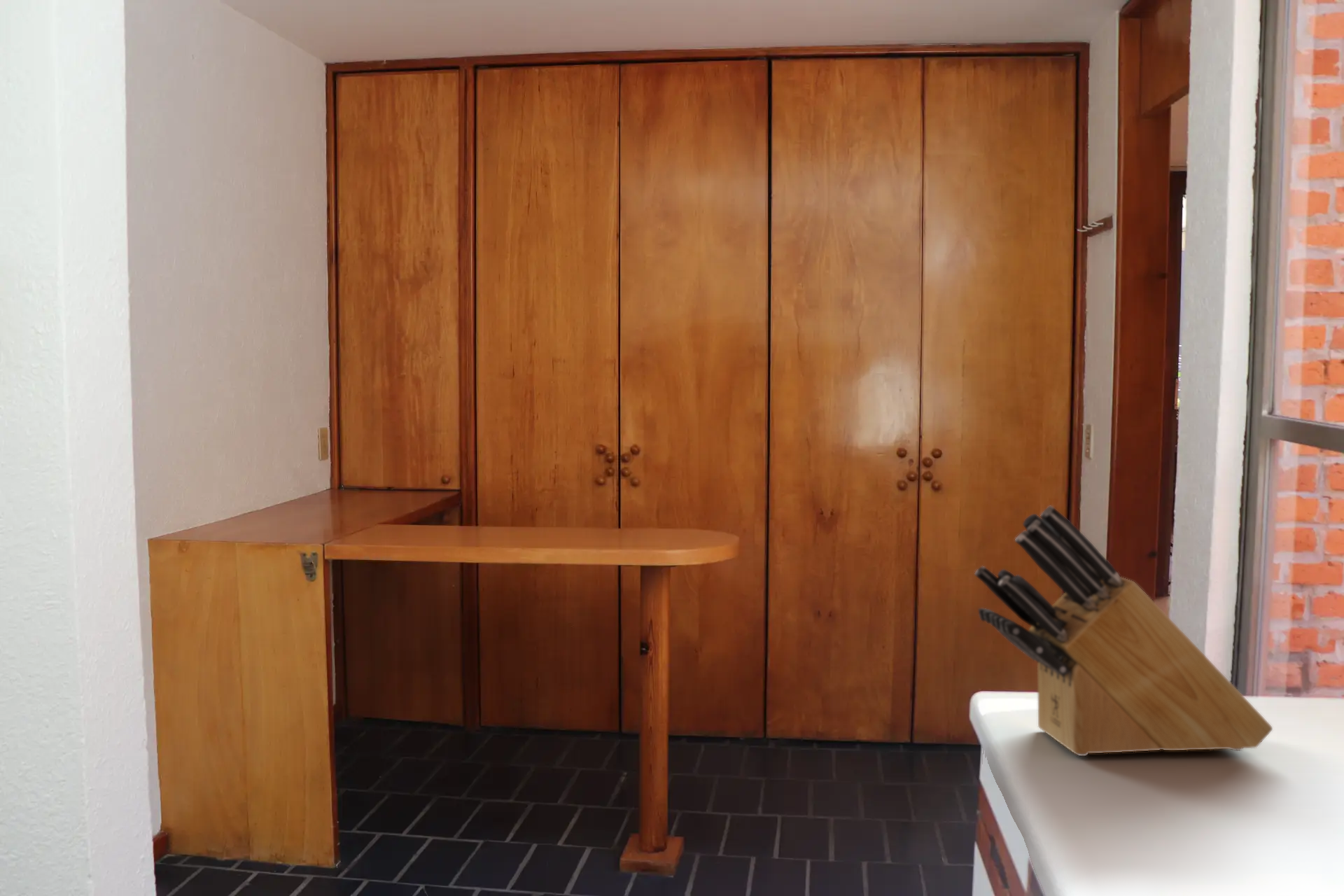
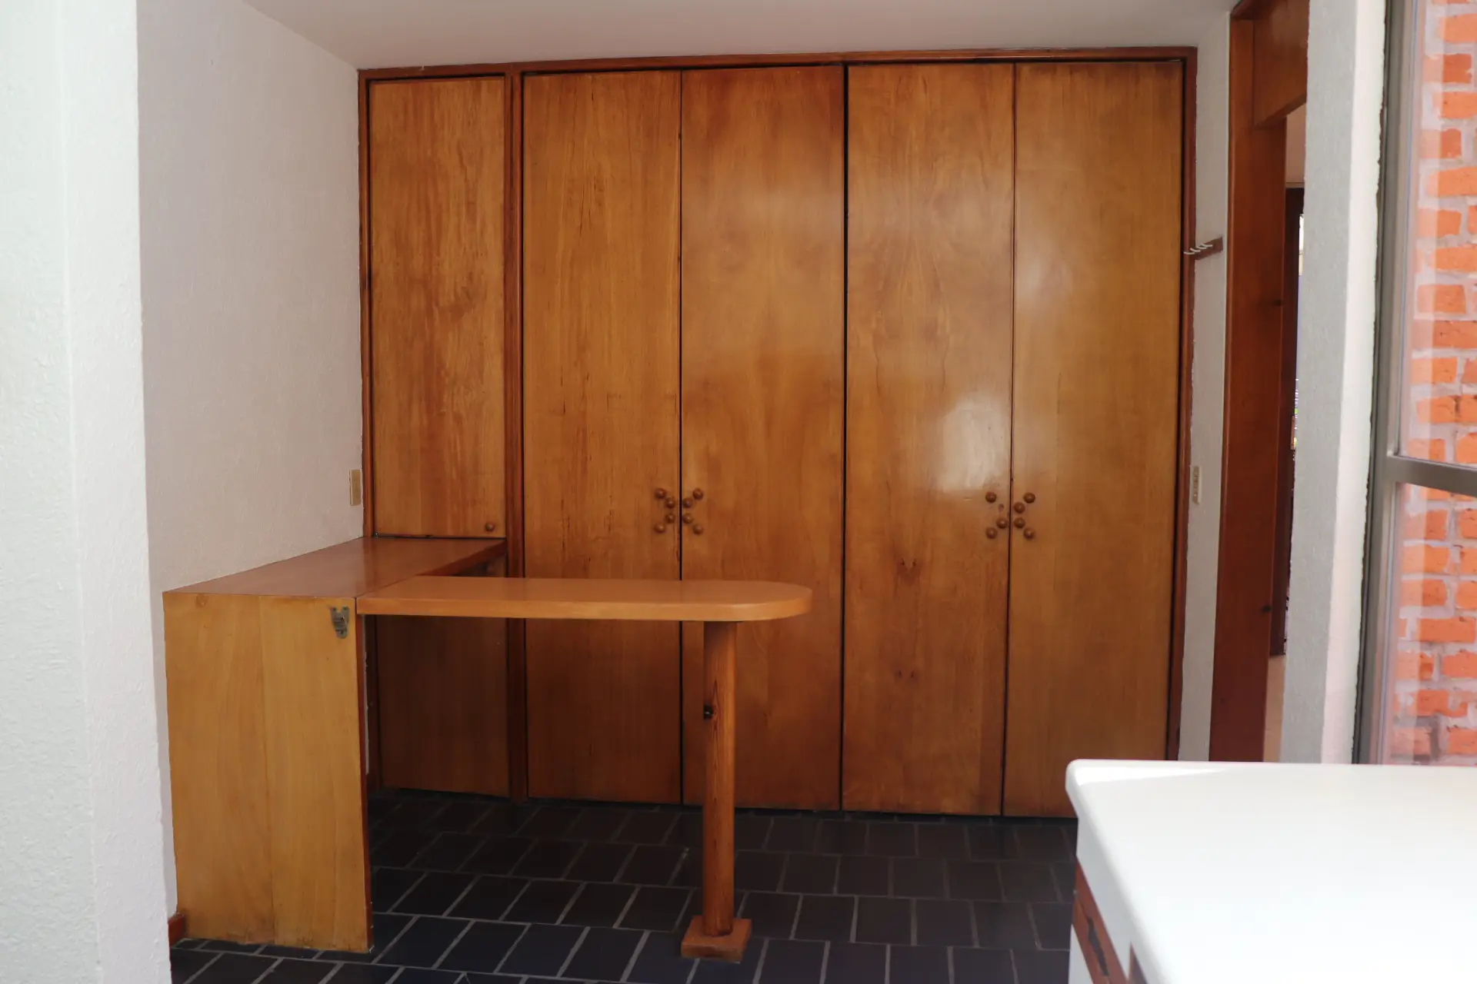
- knife block (1119, 623)
